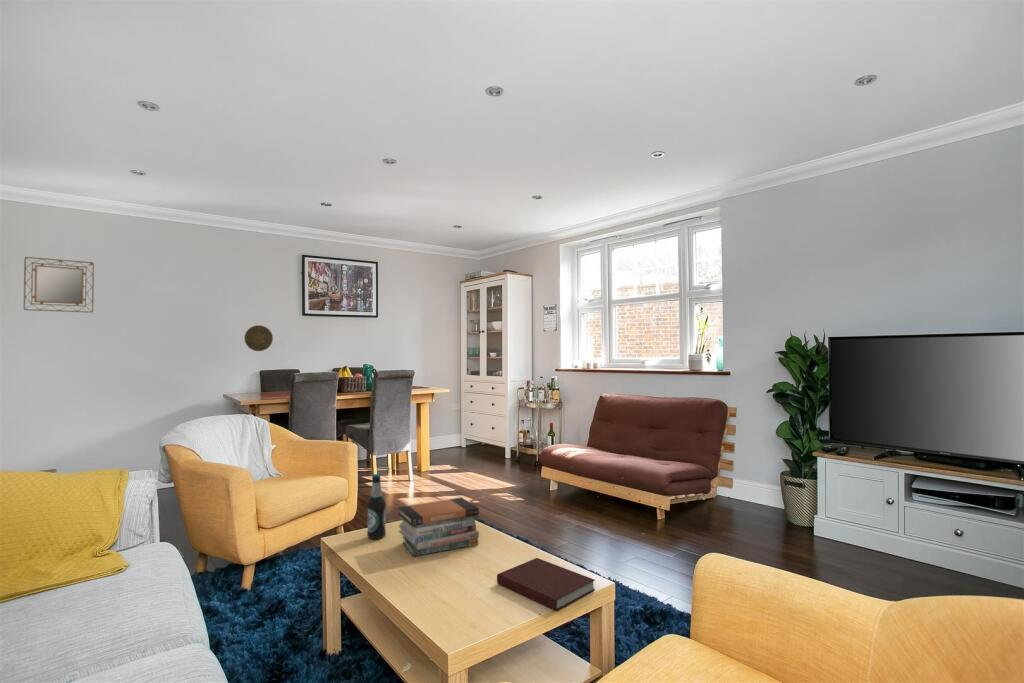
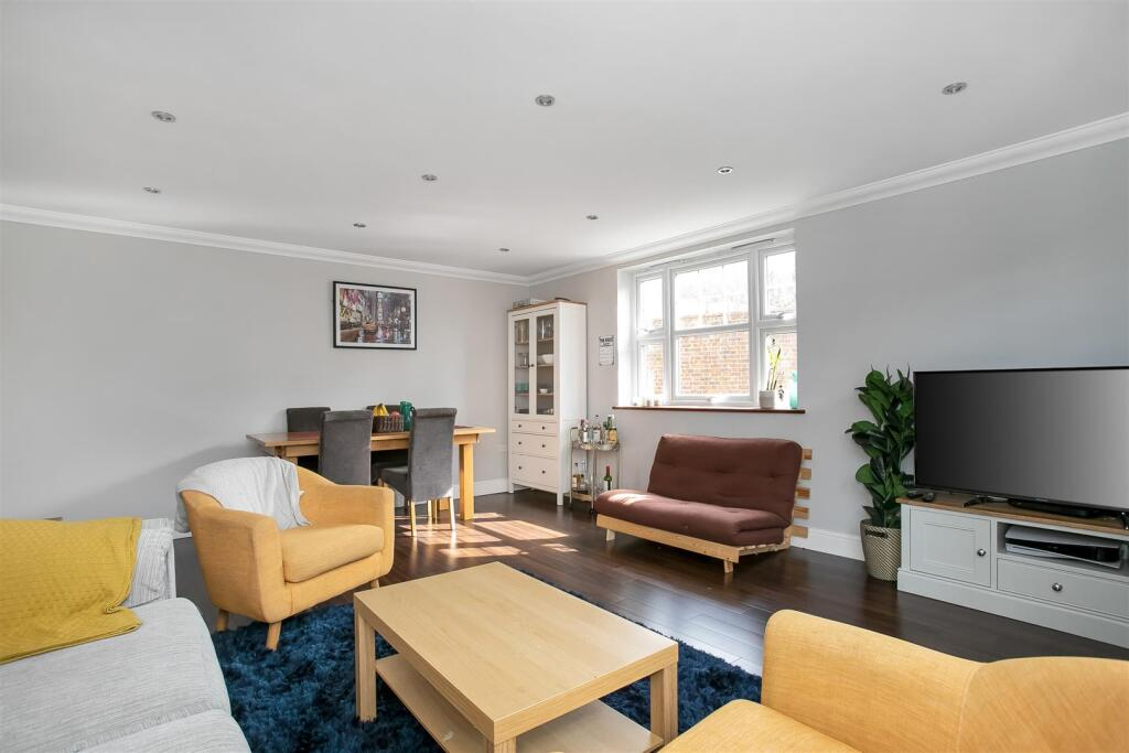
- bottle (376, 505)
- decorative plate (259, 338)
- book stack (438, 525)
- notebook (545, 581)
- home mirror (59, 285)
